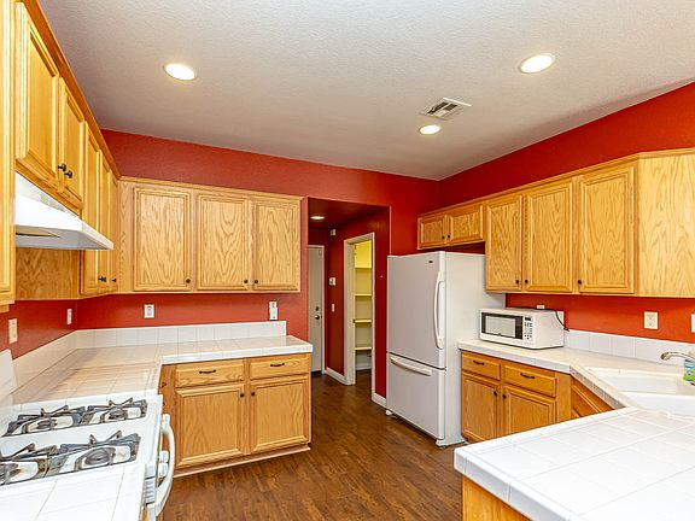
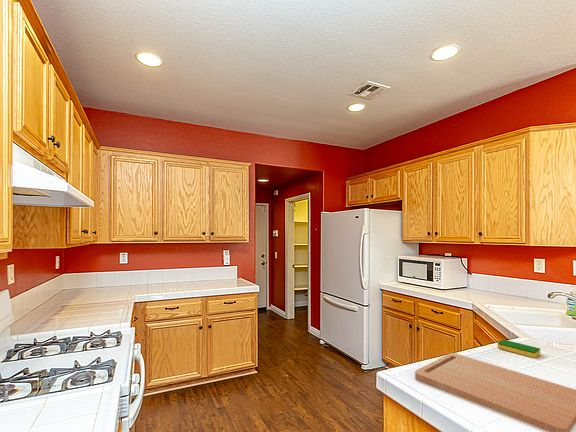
+ dish sponge (518, 348)
+ cutting board (495, 385)
